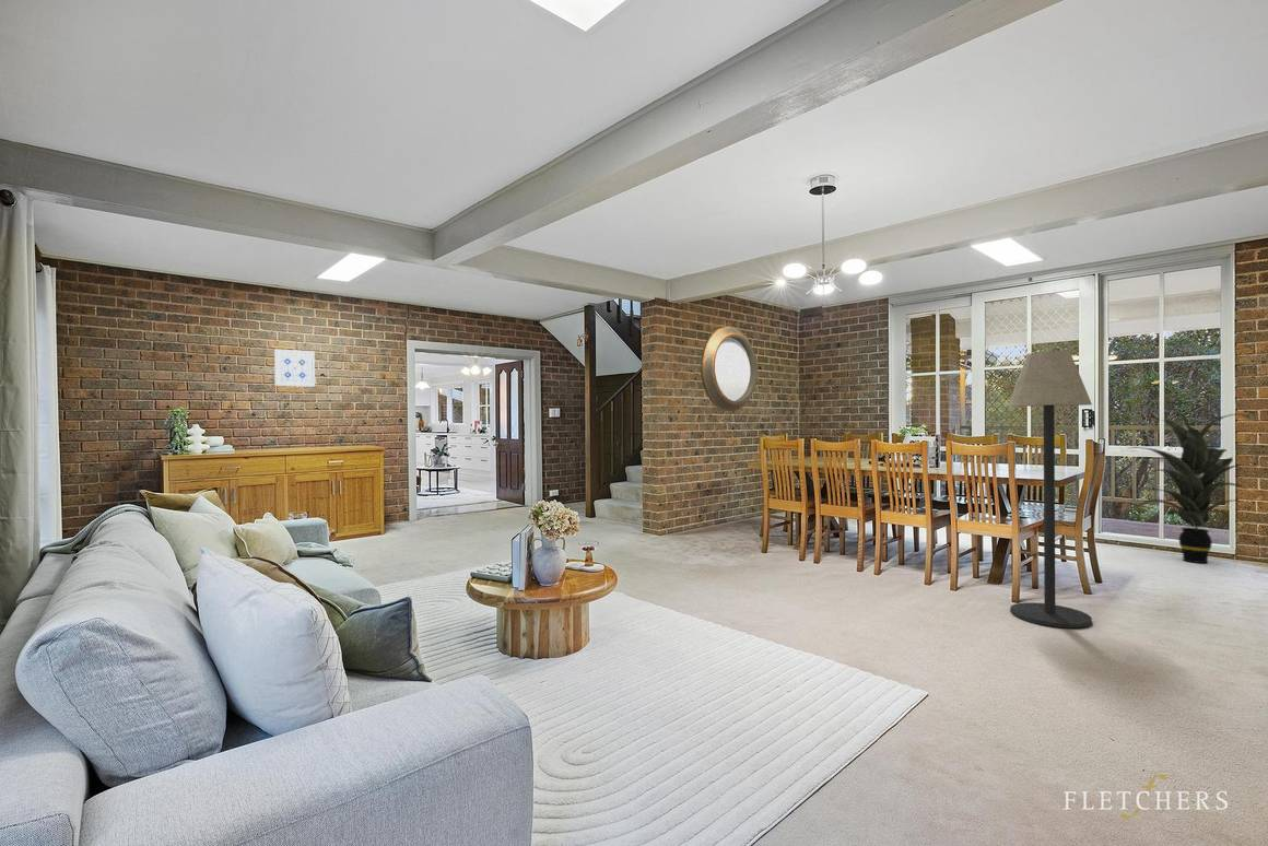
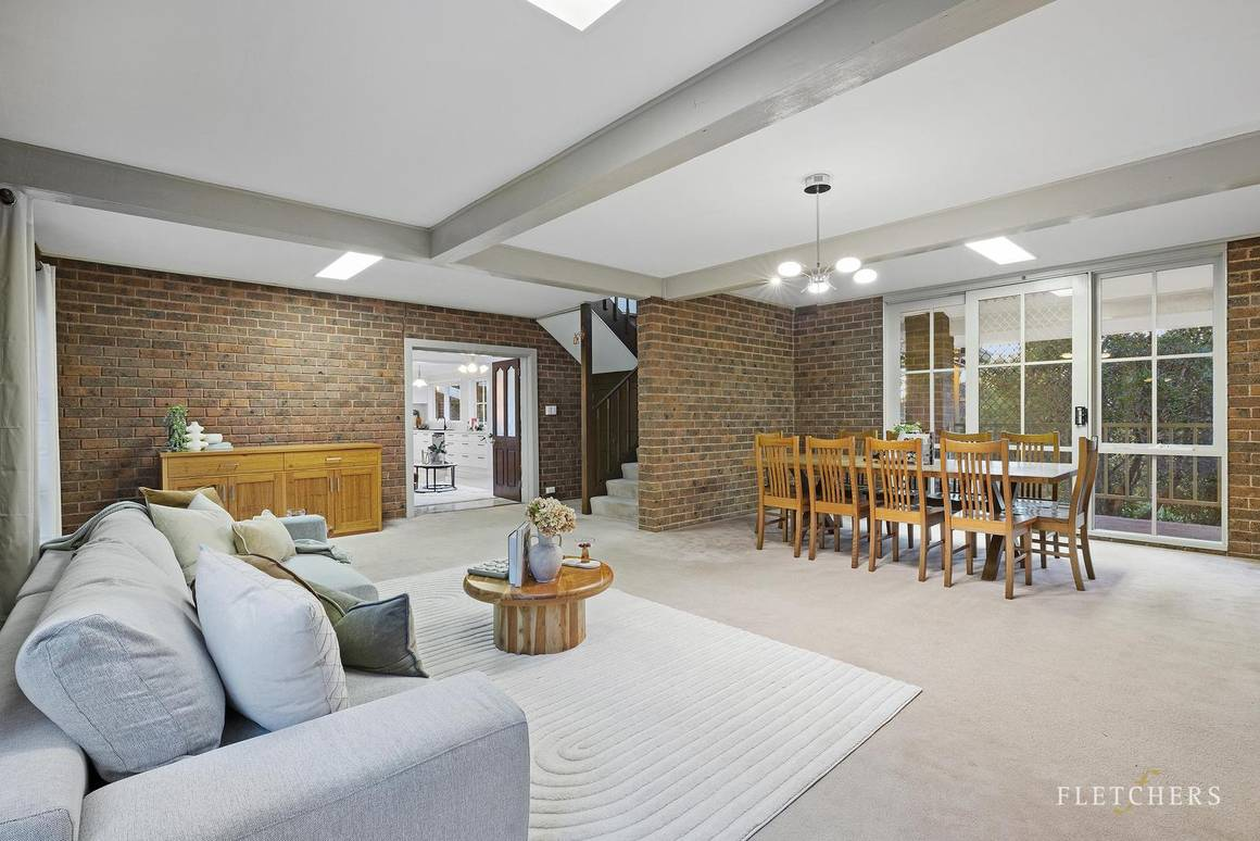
- indoor plant (1187, 482)
- floor lamp (1048, 484)
- wall art (294, 367)
- home mirror (731, 368)
